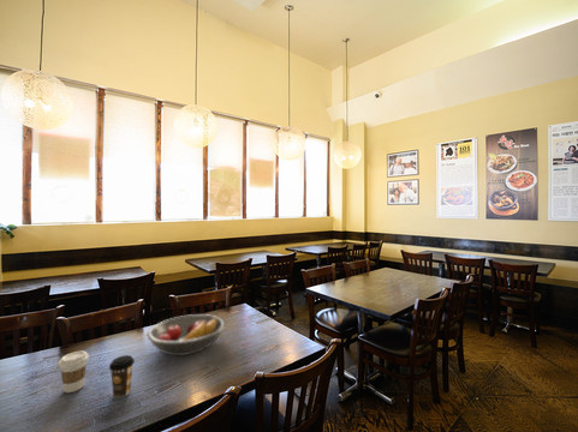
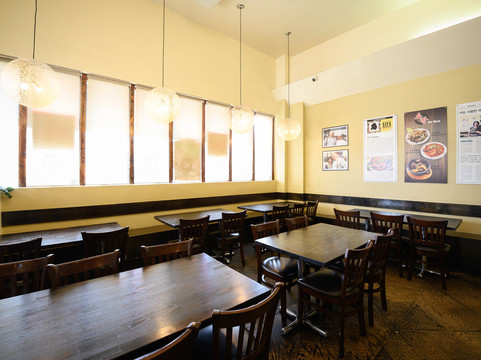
- fruit bowl (187, 334)
- coffee cup (121, 376)
- coffee cup (73, 371)
